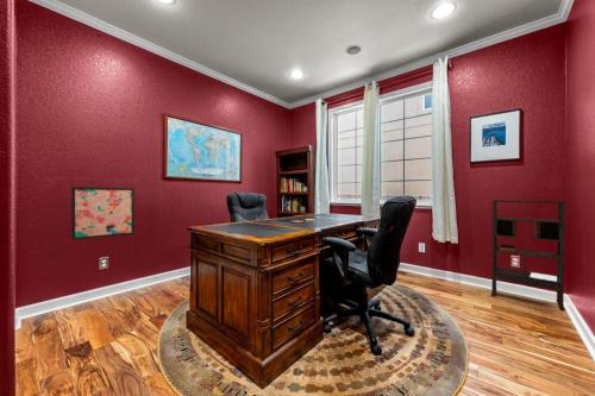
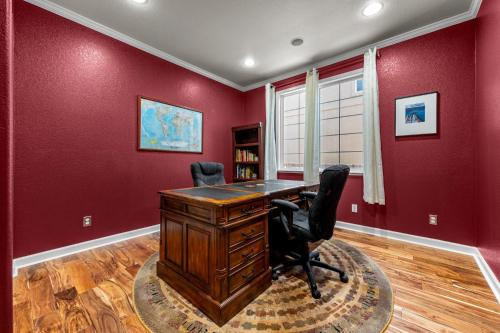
- wall art (105, 212)
- bookshelf (525, 250)
